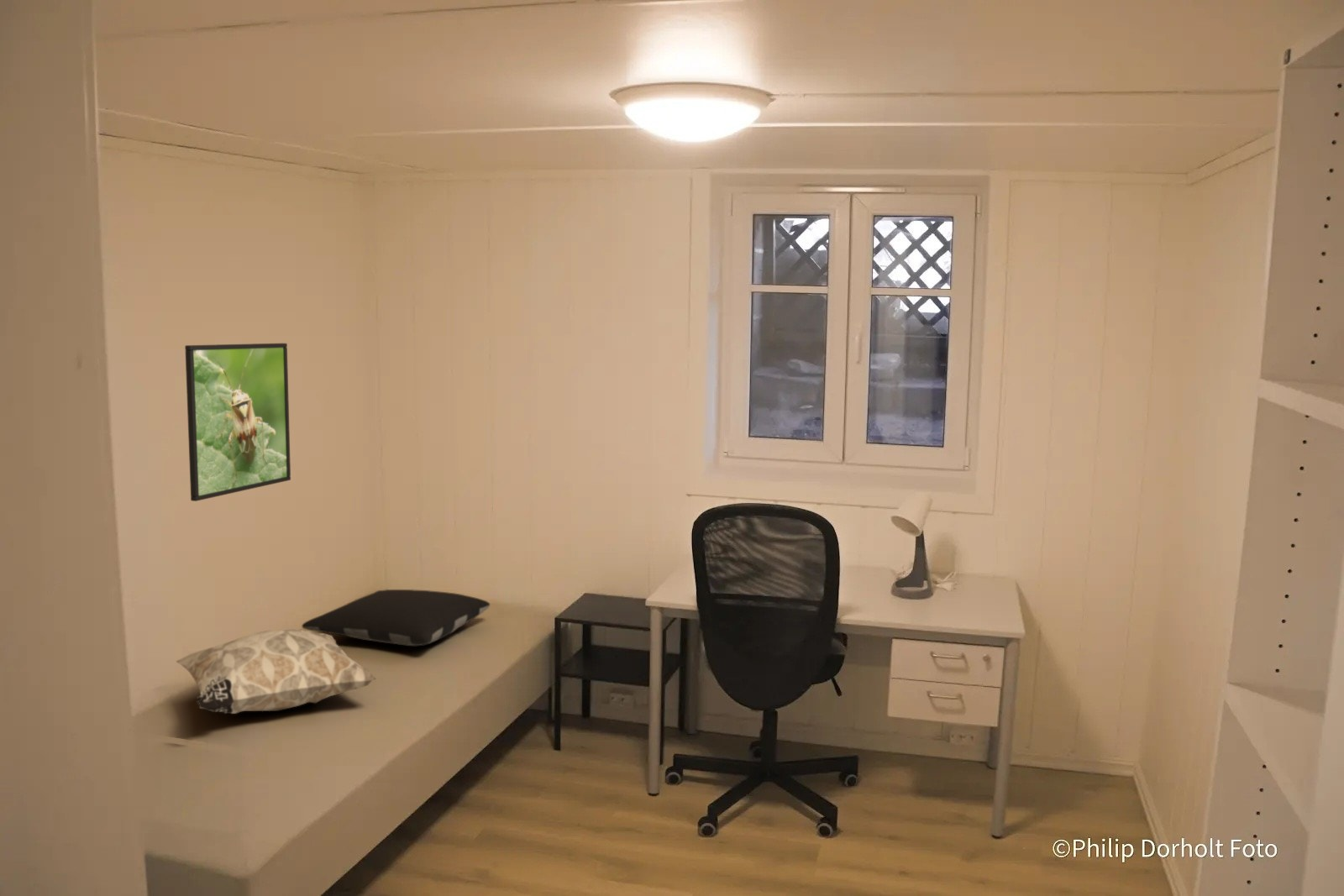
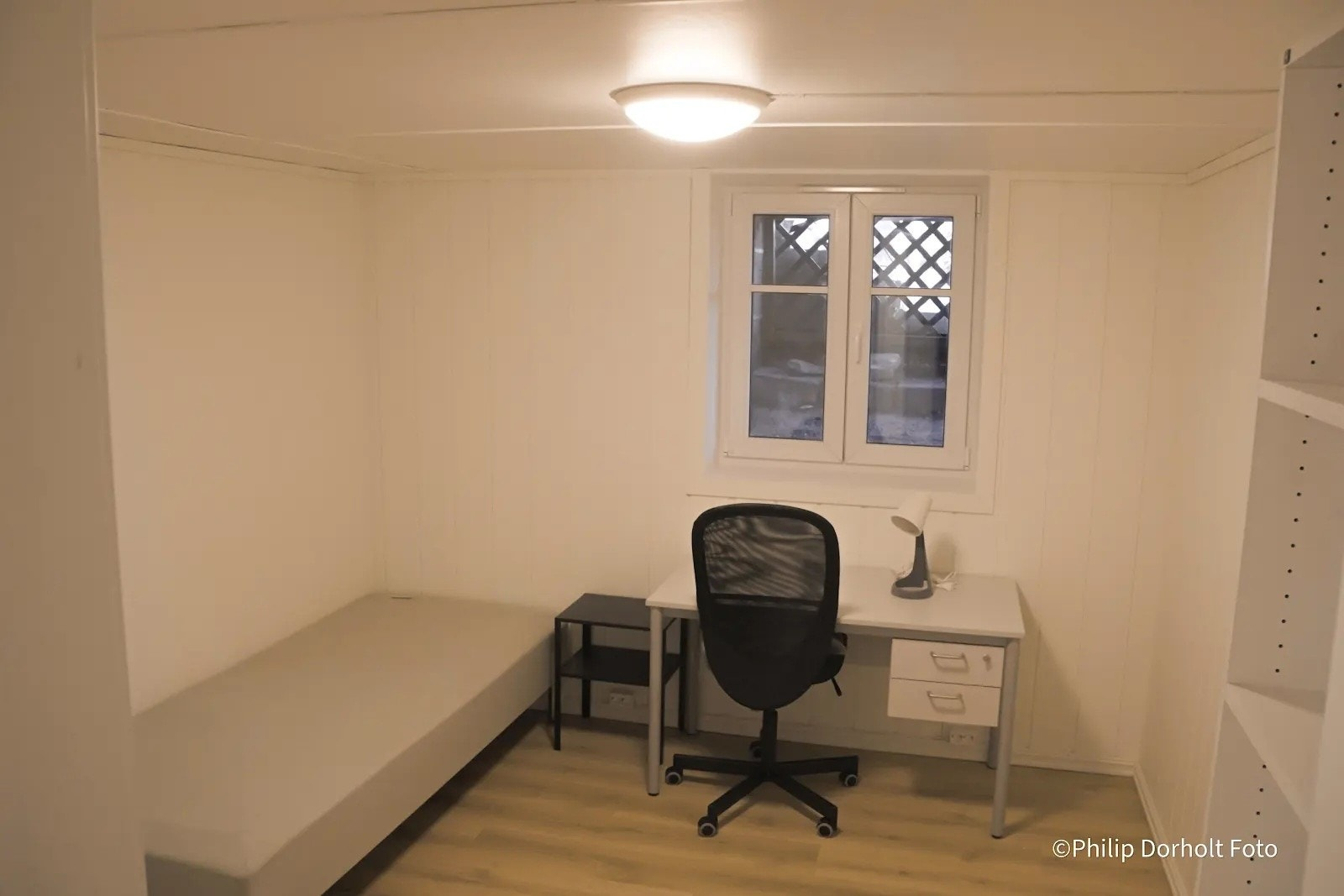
- decorative pillow (274, 670)
- pillow (400, 615)
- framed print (241, 417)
